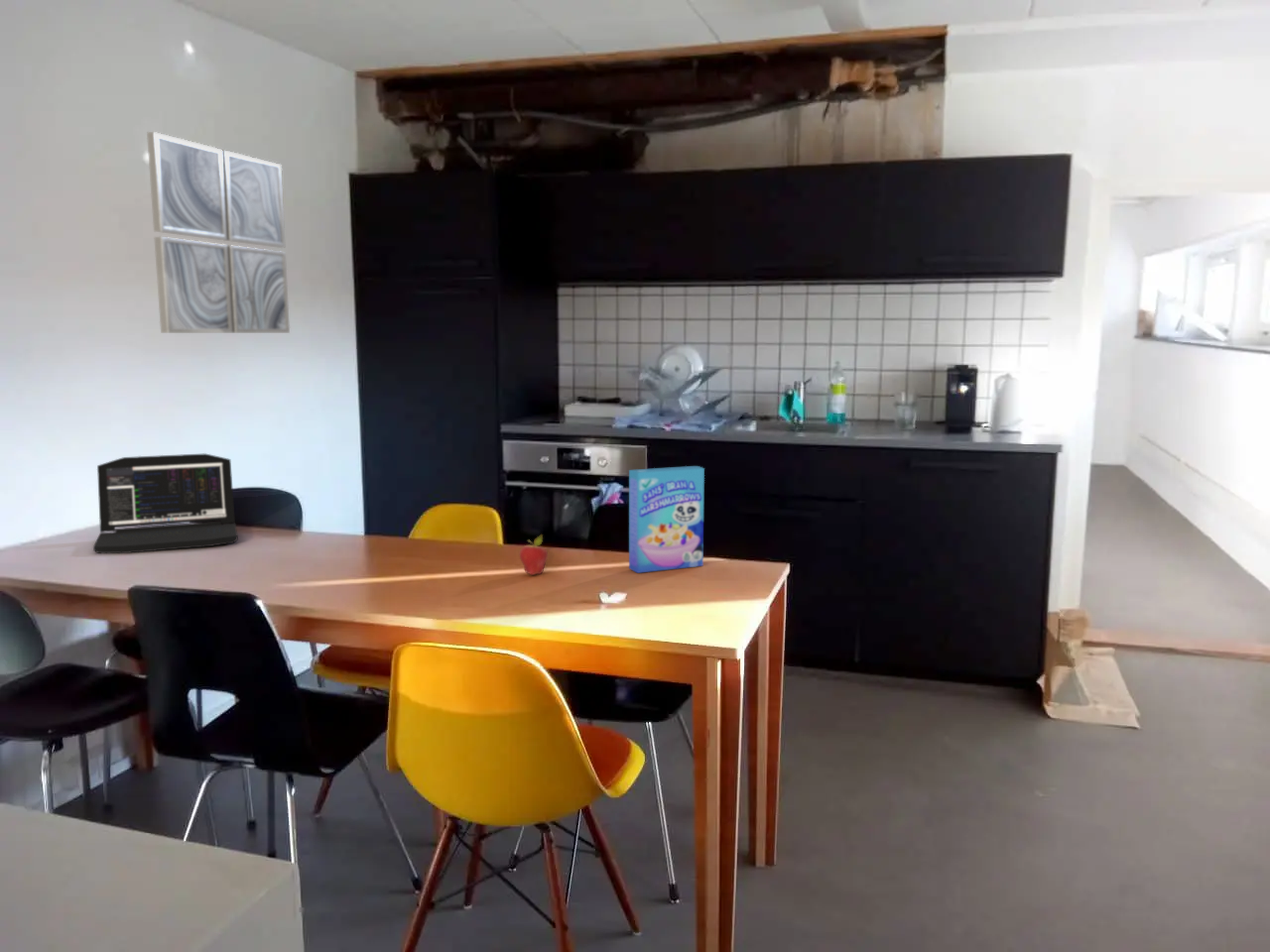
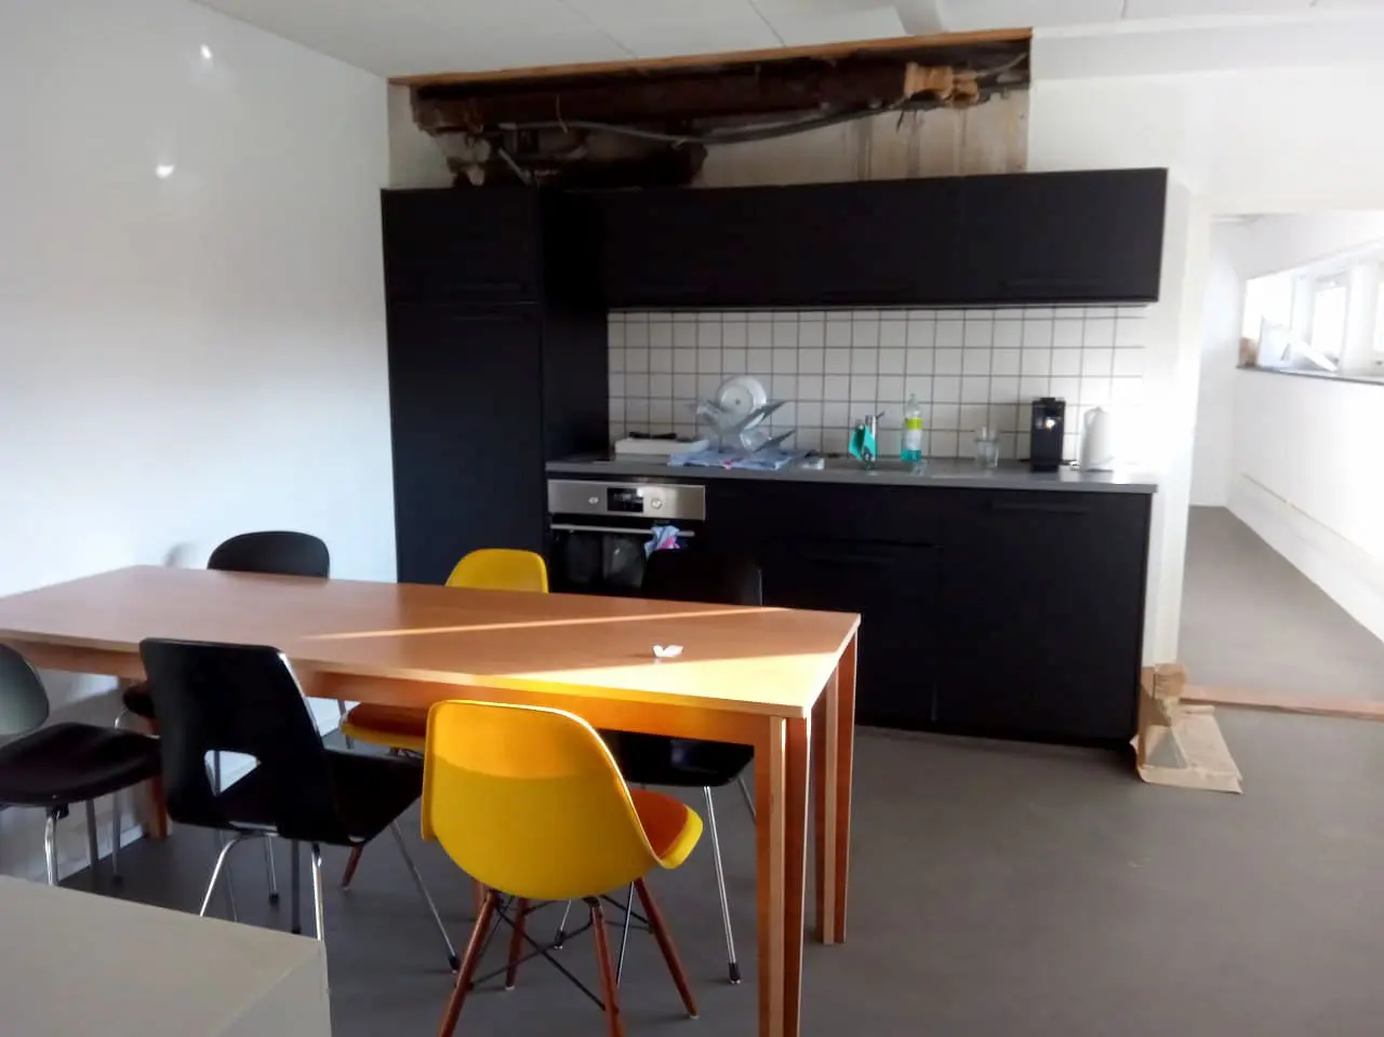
- fruit (534, 553)
- wall art (225, 240)
- cereal box (666, 518)
- laptop (166, 501)
